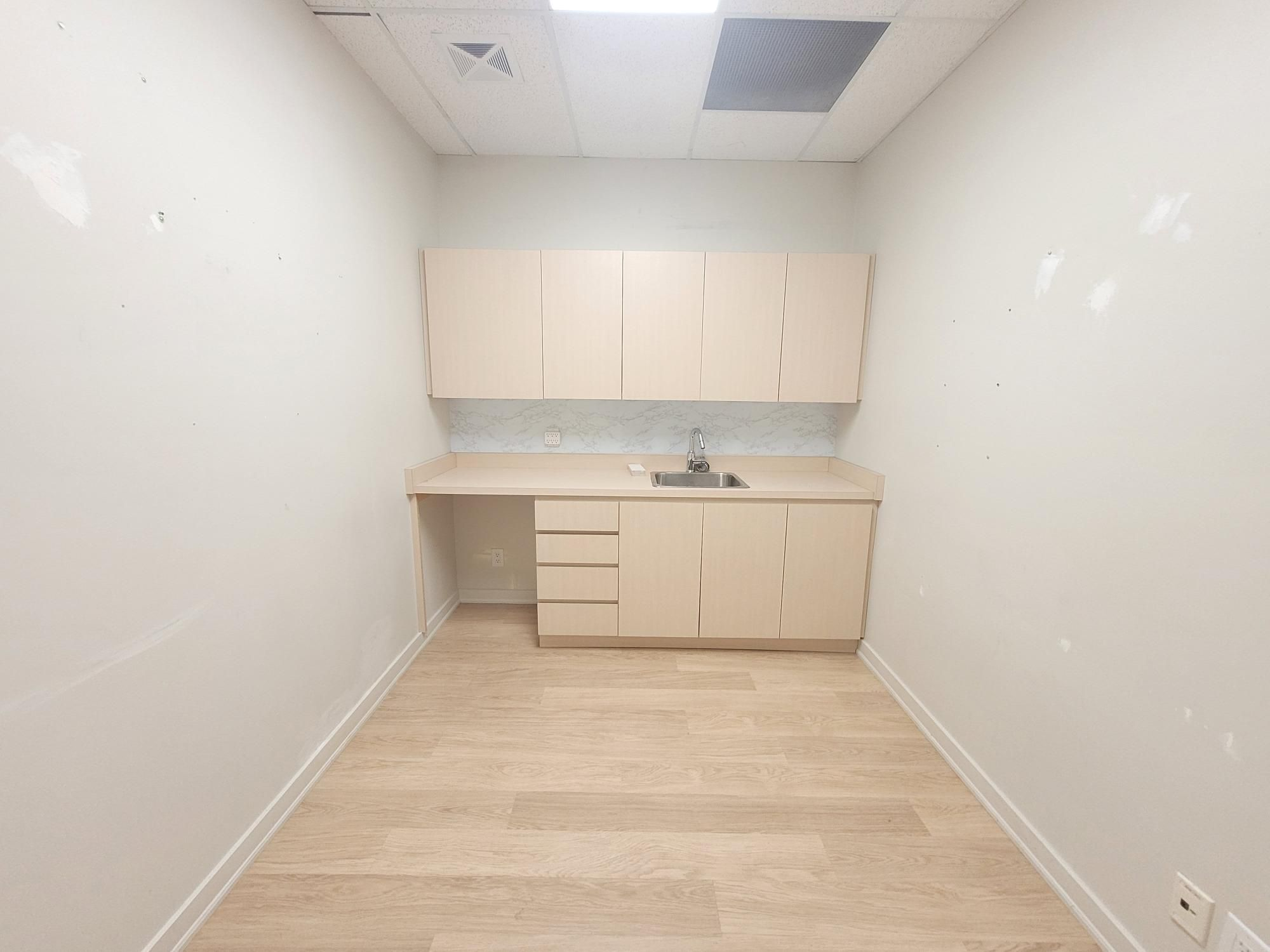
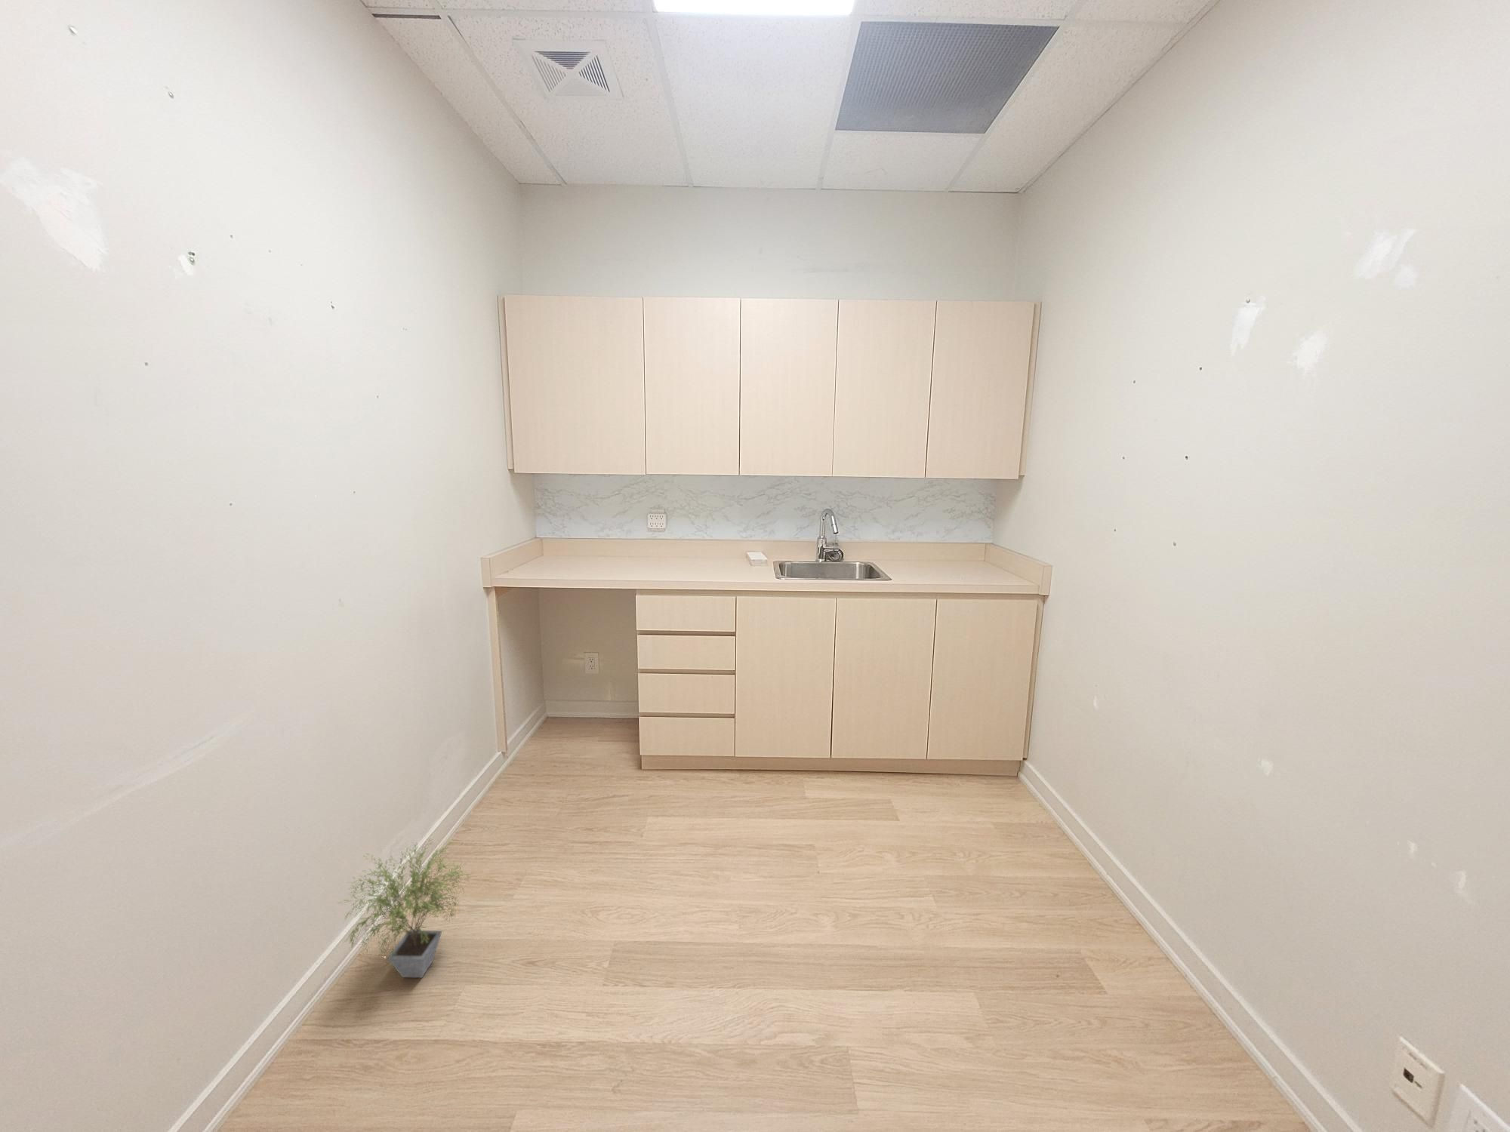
+ potted plant (407, 905)
